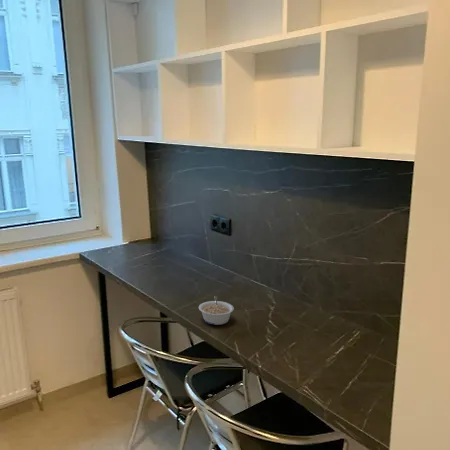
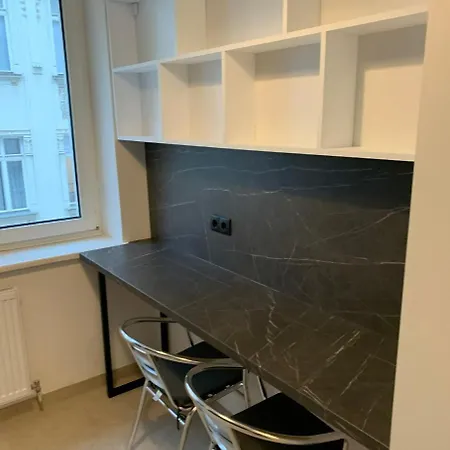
- legume (215, 311)
